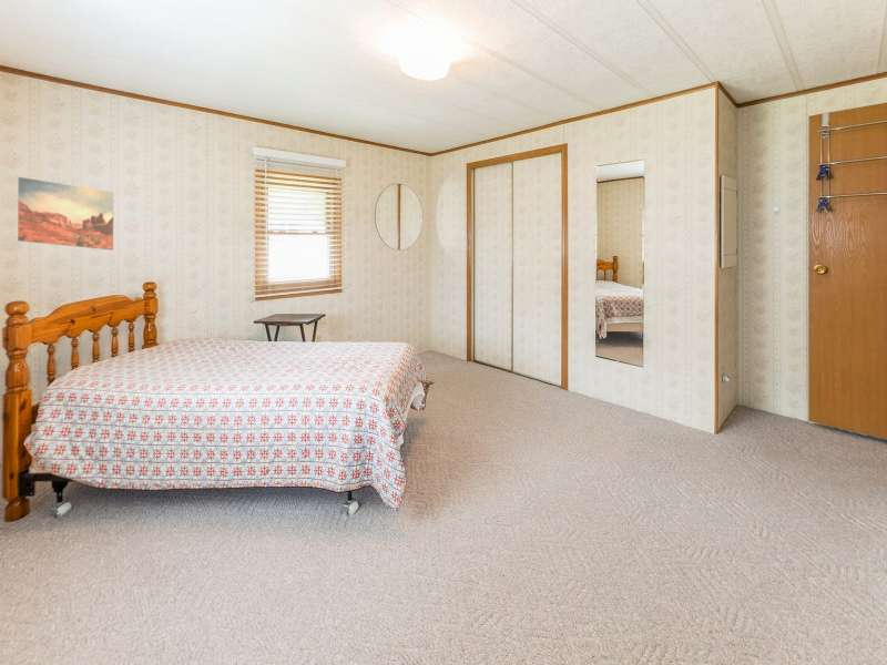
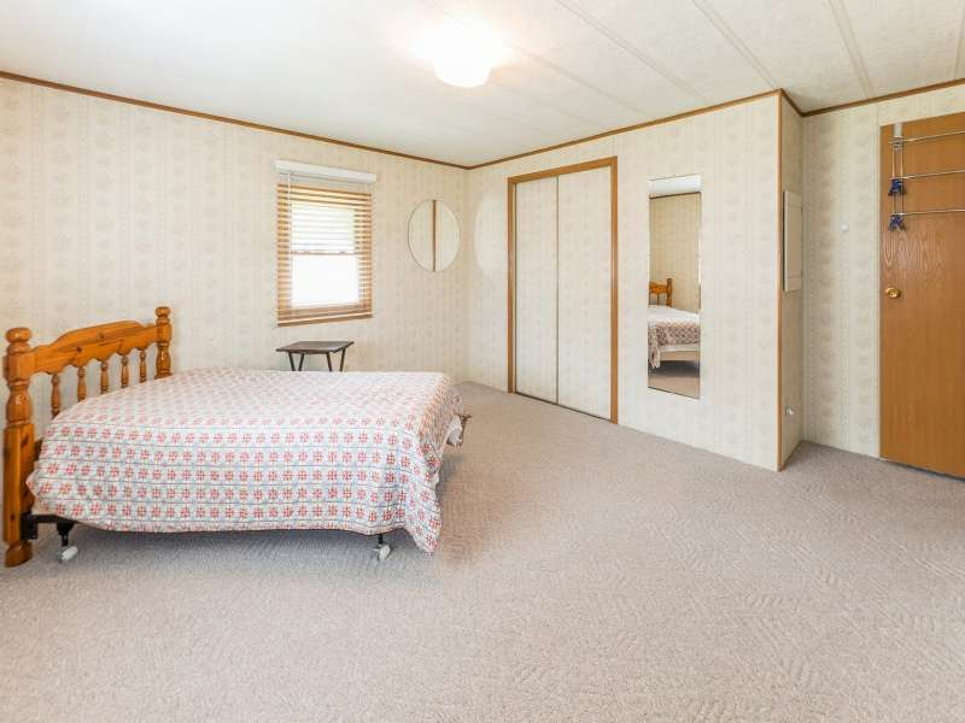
- wall art (68, 215)
